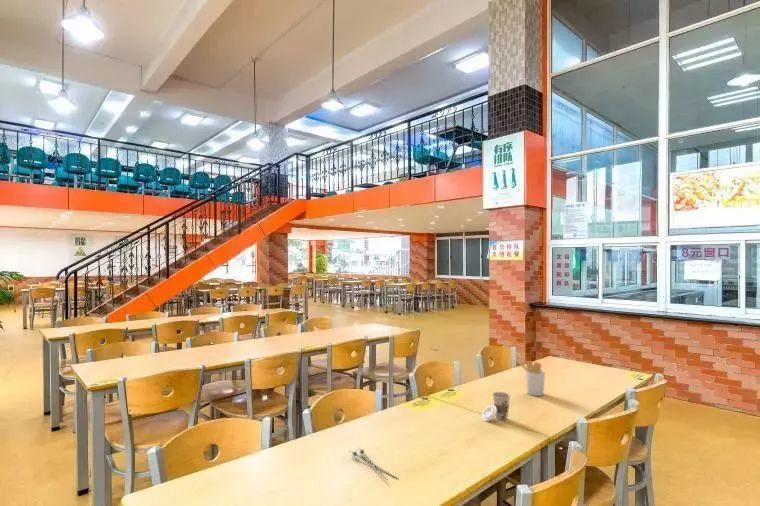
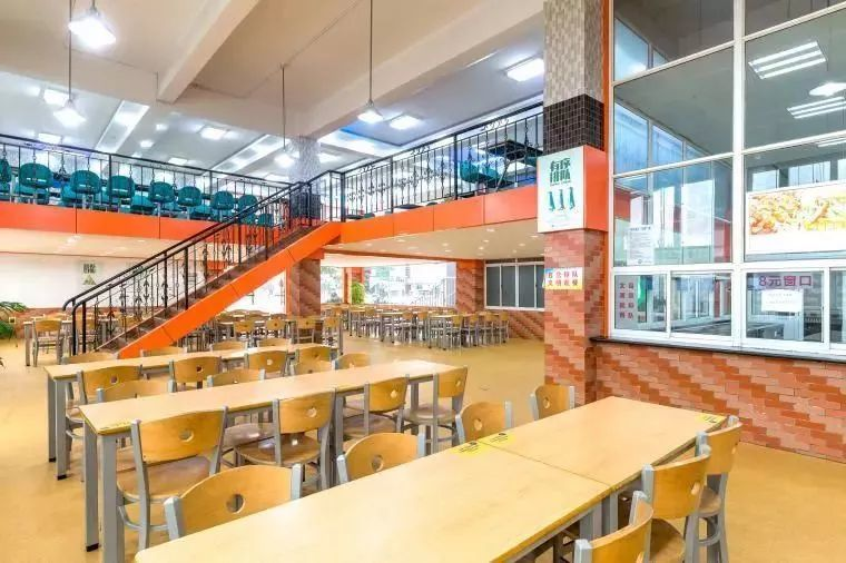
- chopsticks (372, 463)
- cup (496, 407)
- utensil holder (530, 376)
